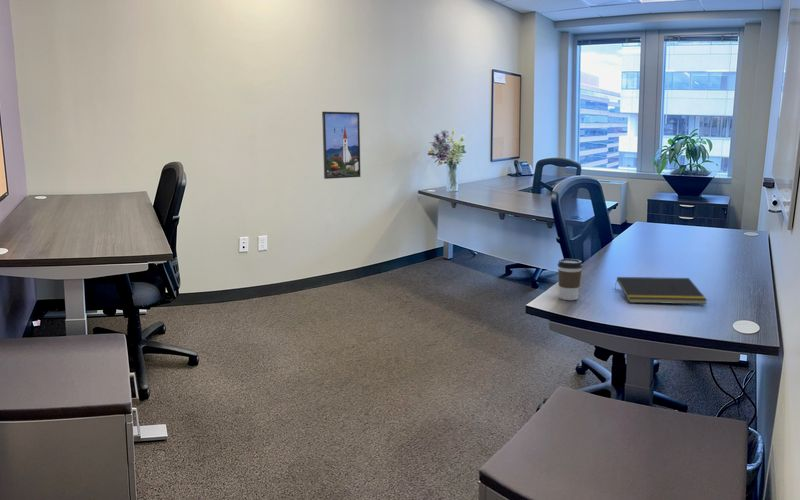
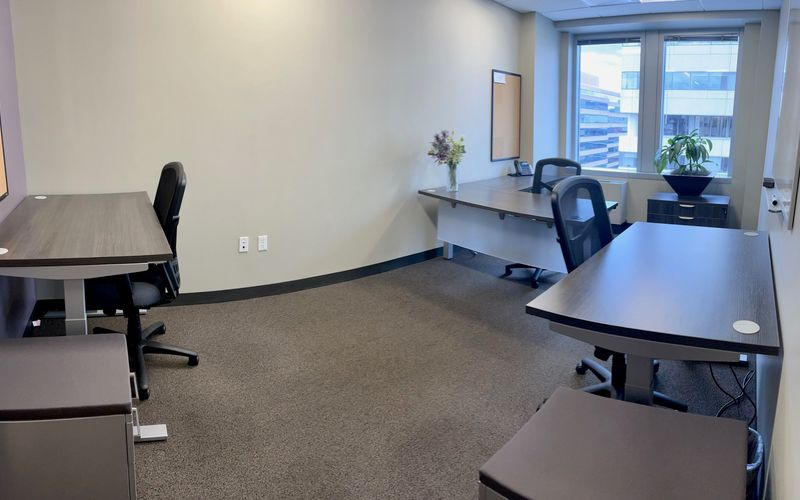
- coffee cup (569, 279)
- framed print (341, 145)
- notepad (660, 289)
